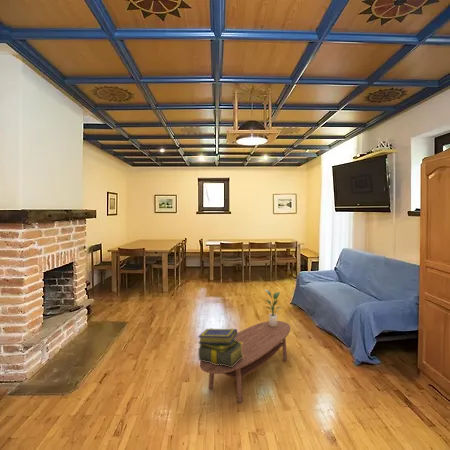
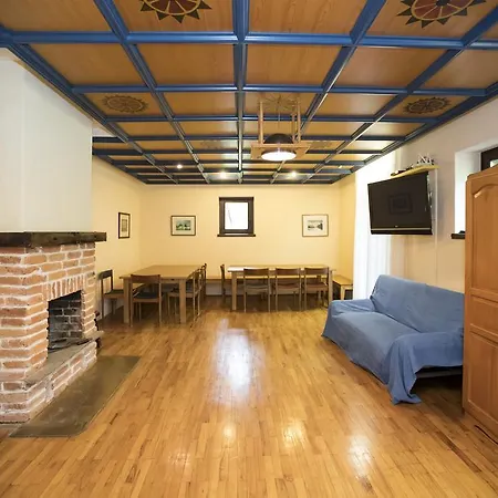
- coffee table (251, 357)
- stack of books (219, 345)
- potted plant (273, 307)
